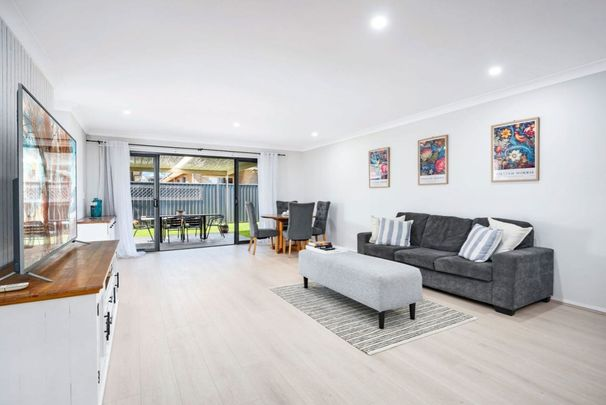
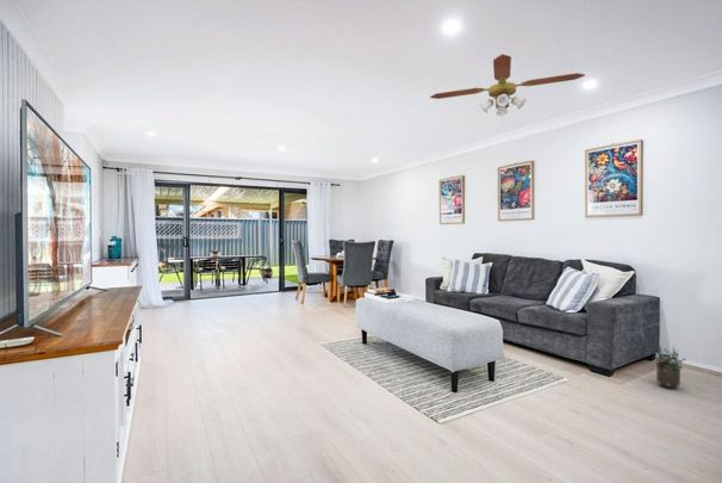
+ ceiling fan (502, 91)
+ potted plant (666, 361)
